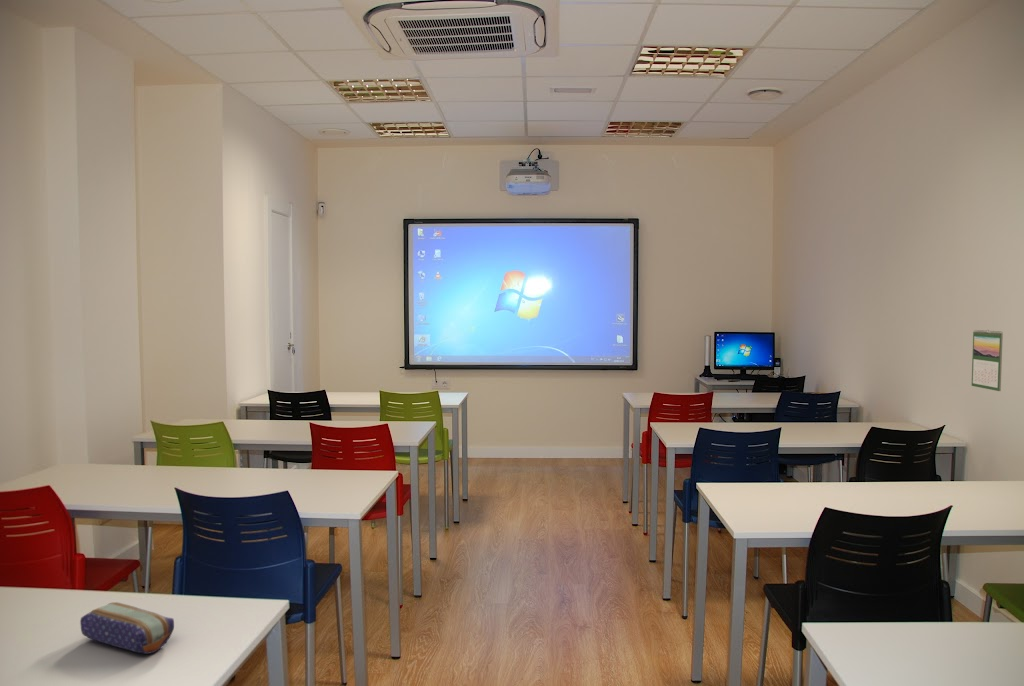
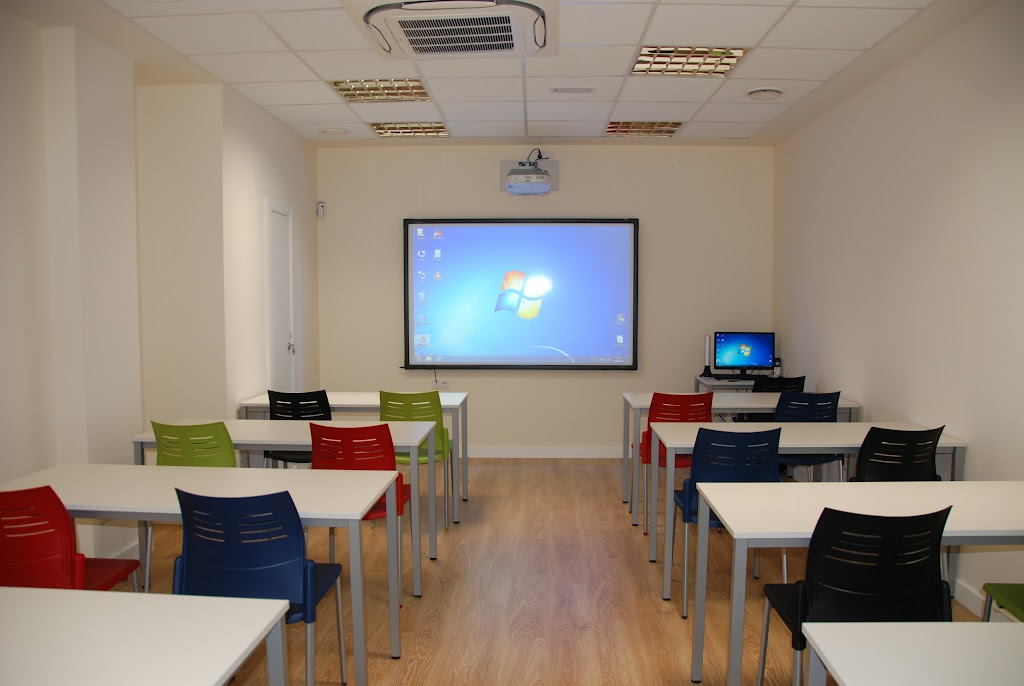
- pencil case (127, 626)
- calendar (986, 359)
